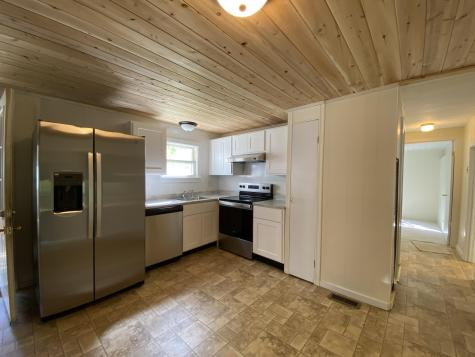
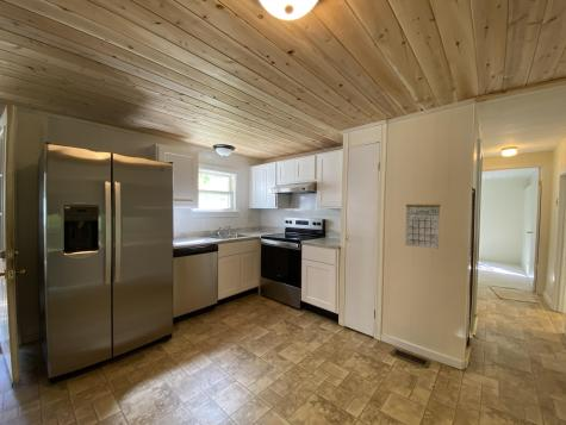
+ calendar (422, 220)
